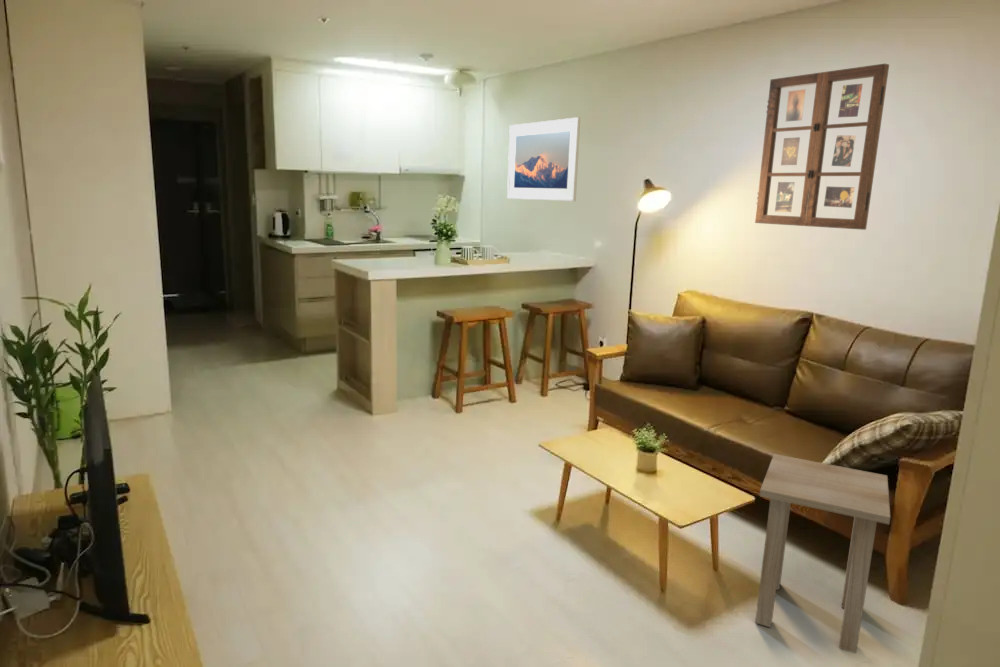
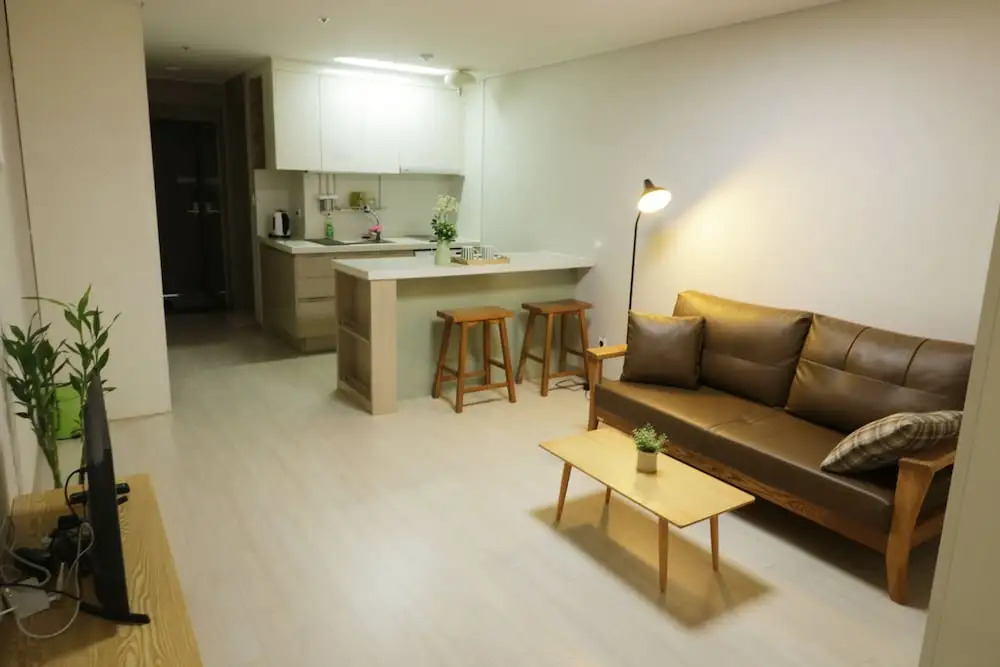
- side table (785, 543)
- picture frame (815, 150)
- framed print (540, 161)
